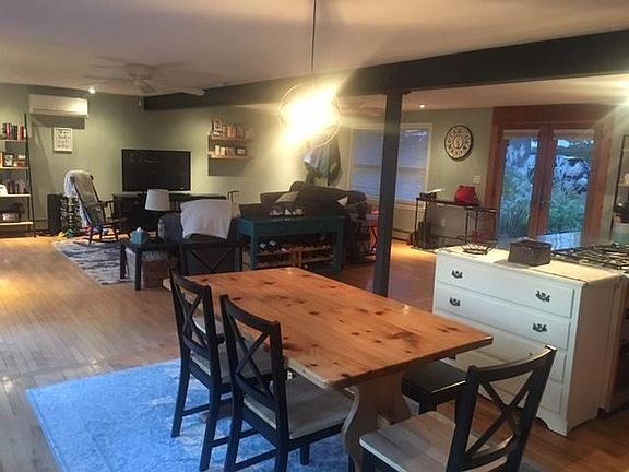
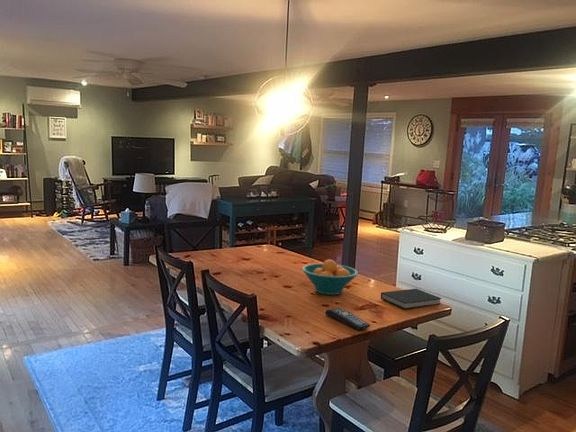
+ remote control (346, 317)
+ book (410, 298)
+ fruit bowl (329, 275)
